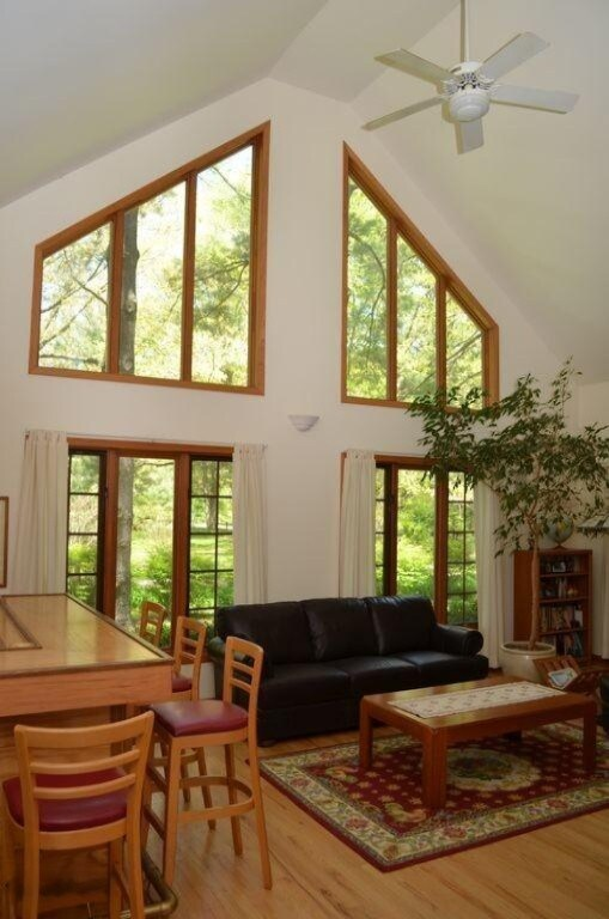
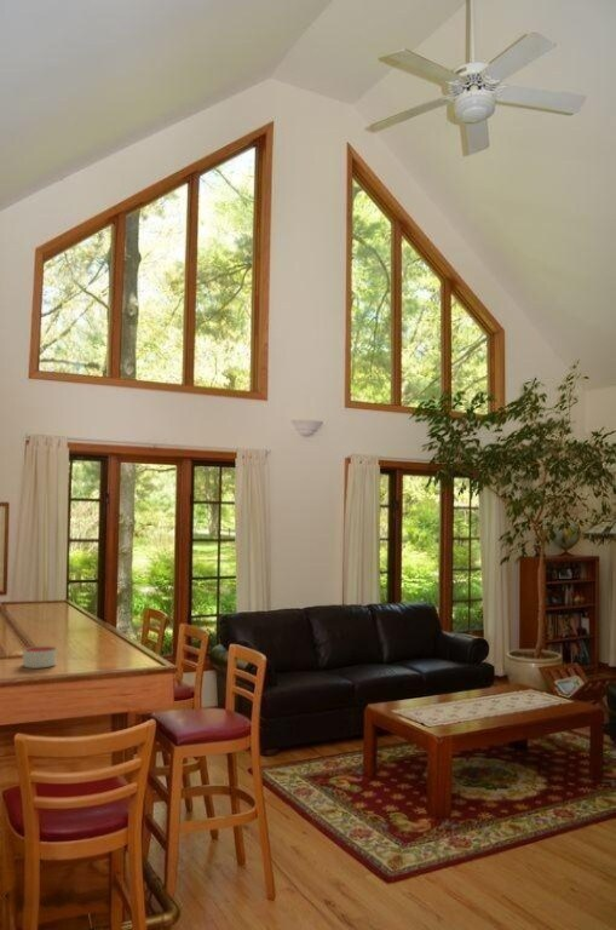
+ candle (39, 655)
